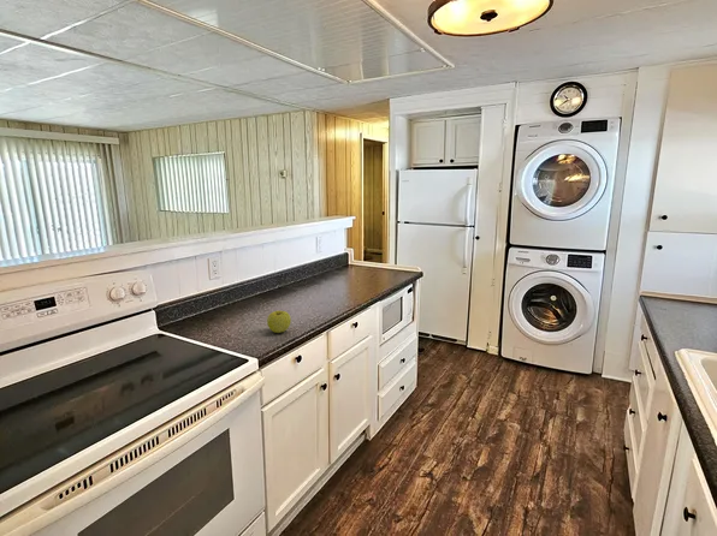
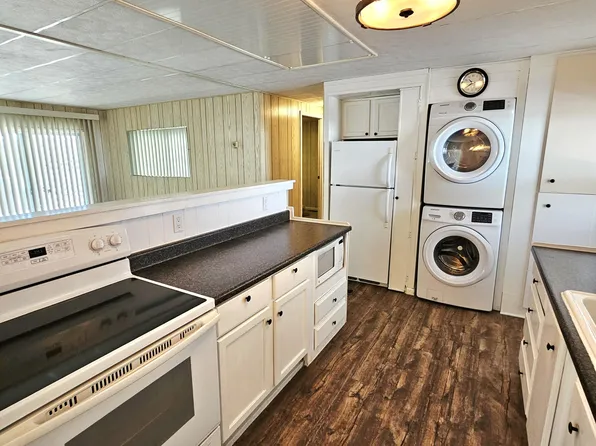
- apple (279, 321)
